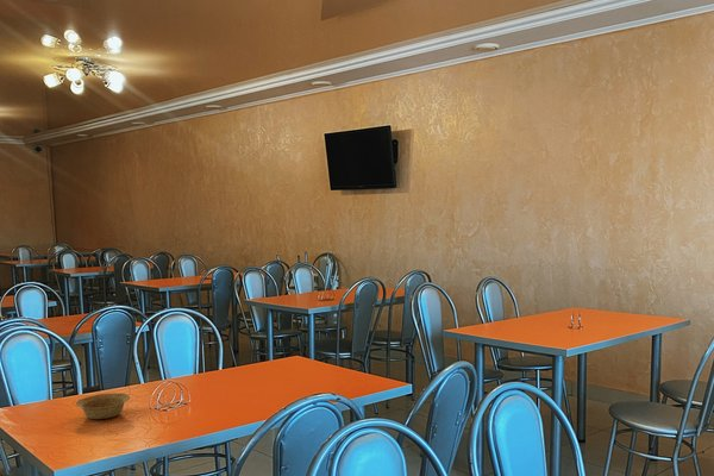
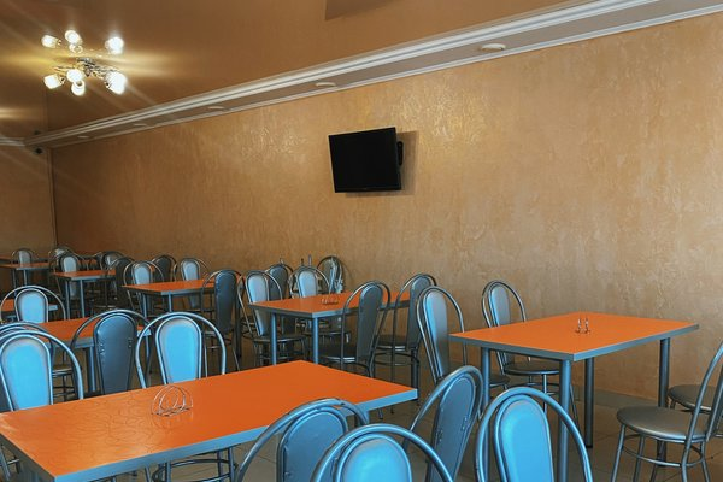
- bowl (104, 407)
